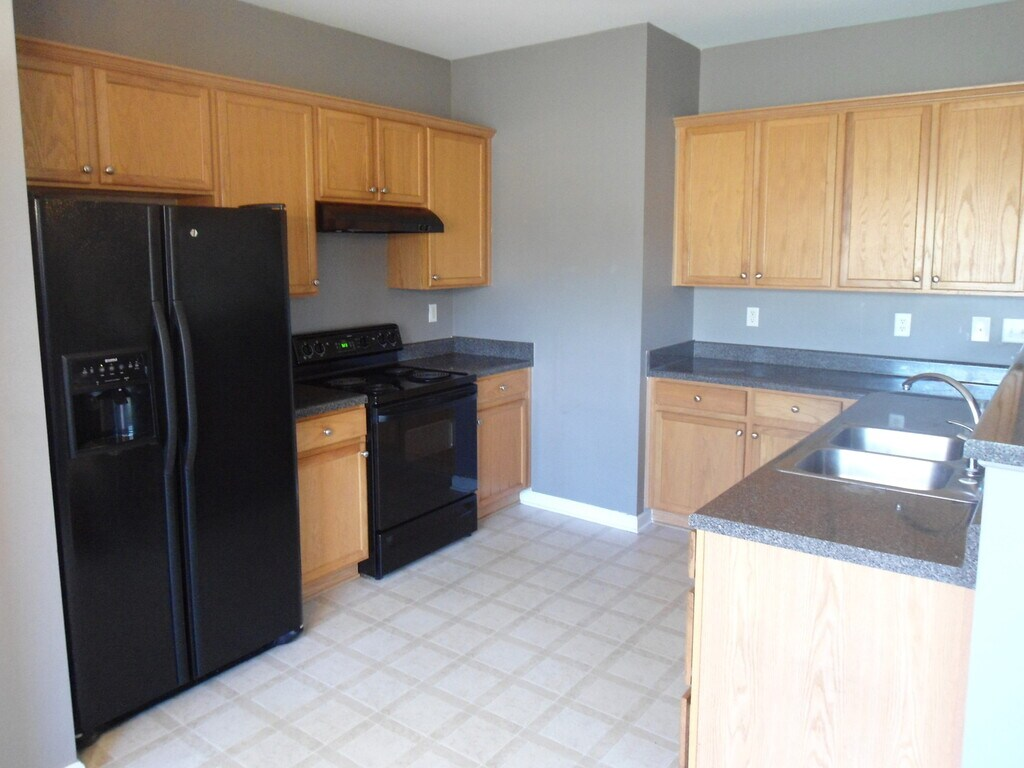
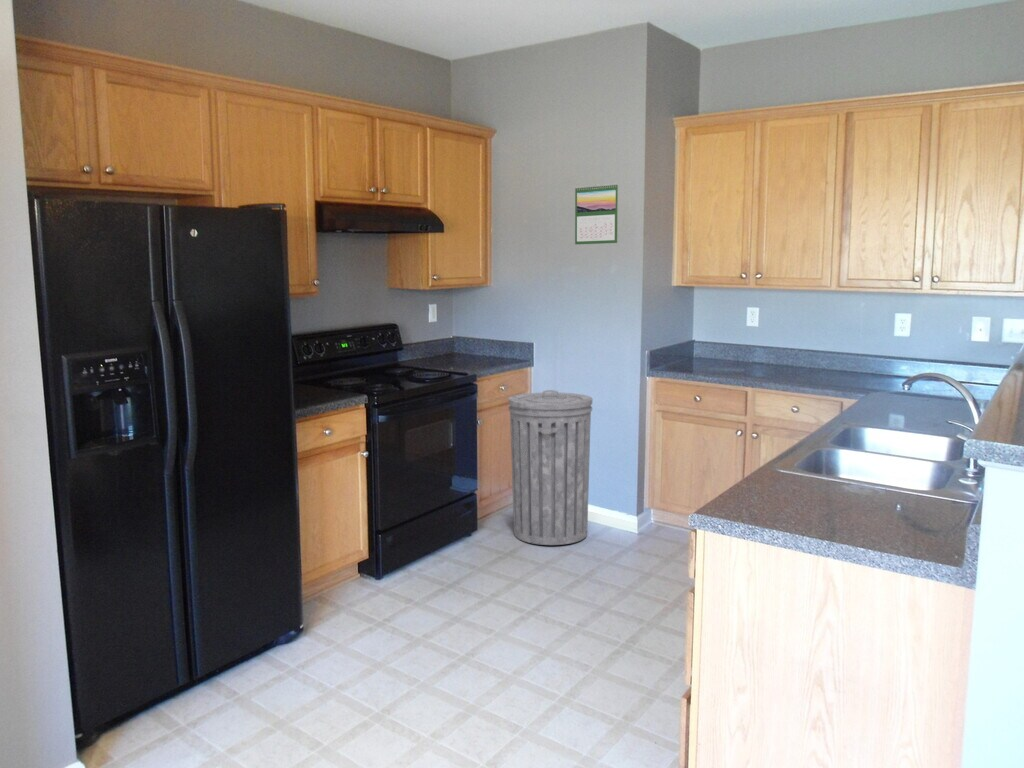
+ calendar (596, 213)
+ trash can (550, 462)
